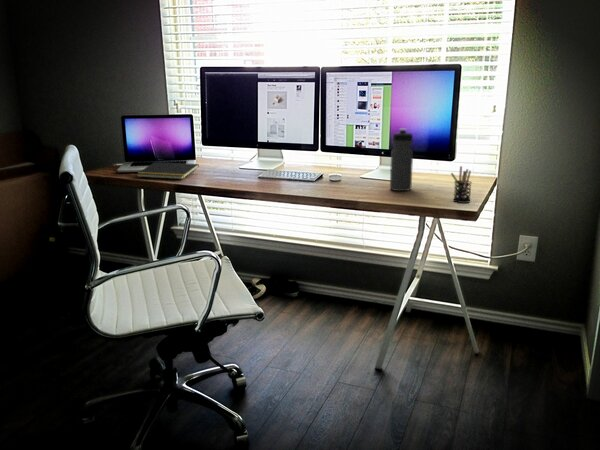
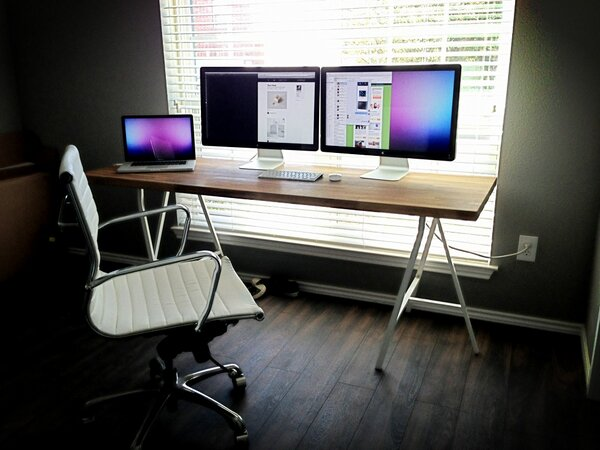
- pen holder (460, 184)
- notepad (168, 170)
- water bottle (401, 159)
